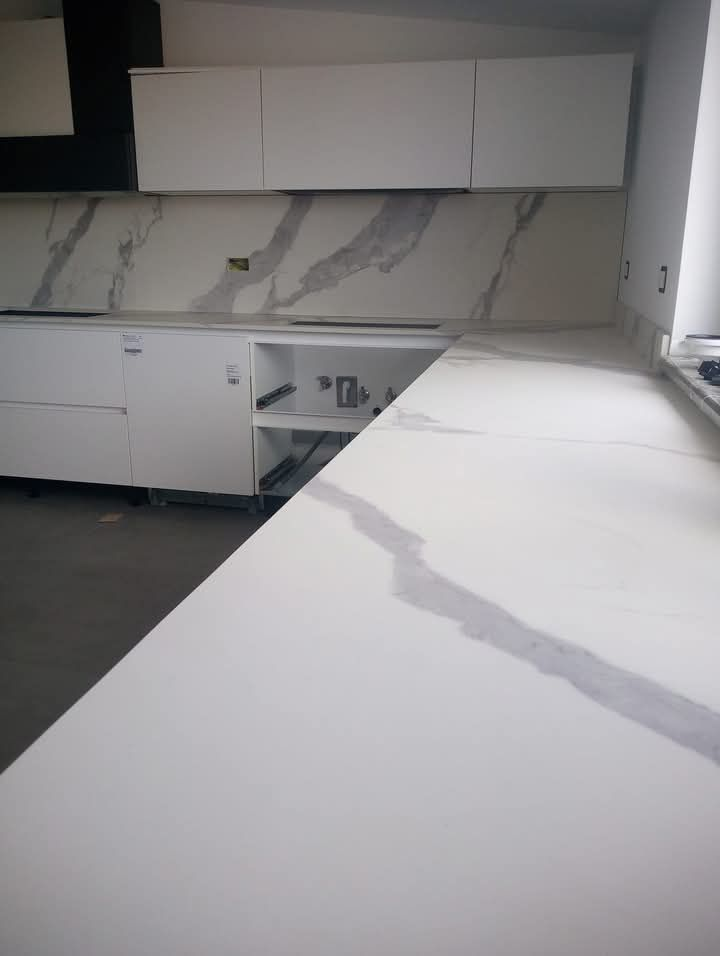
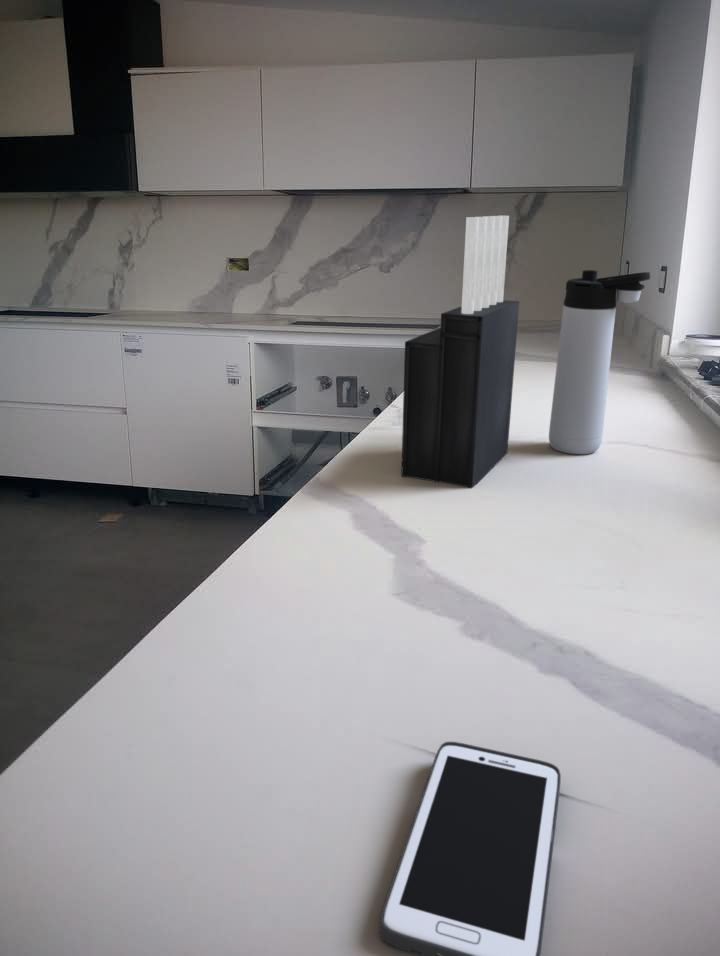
+ knife block (455, 346)
+ thermos bottle (596, 363)
+ cell phone (480, 843)
